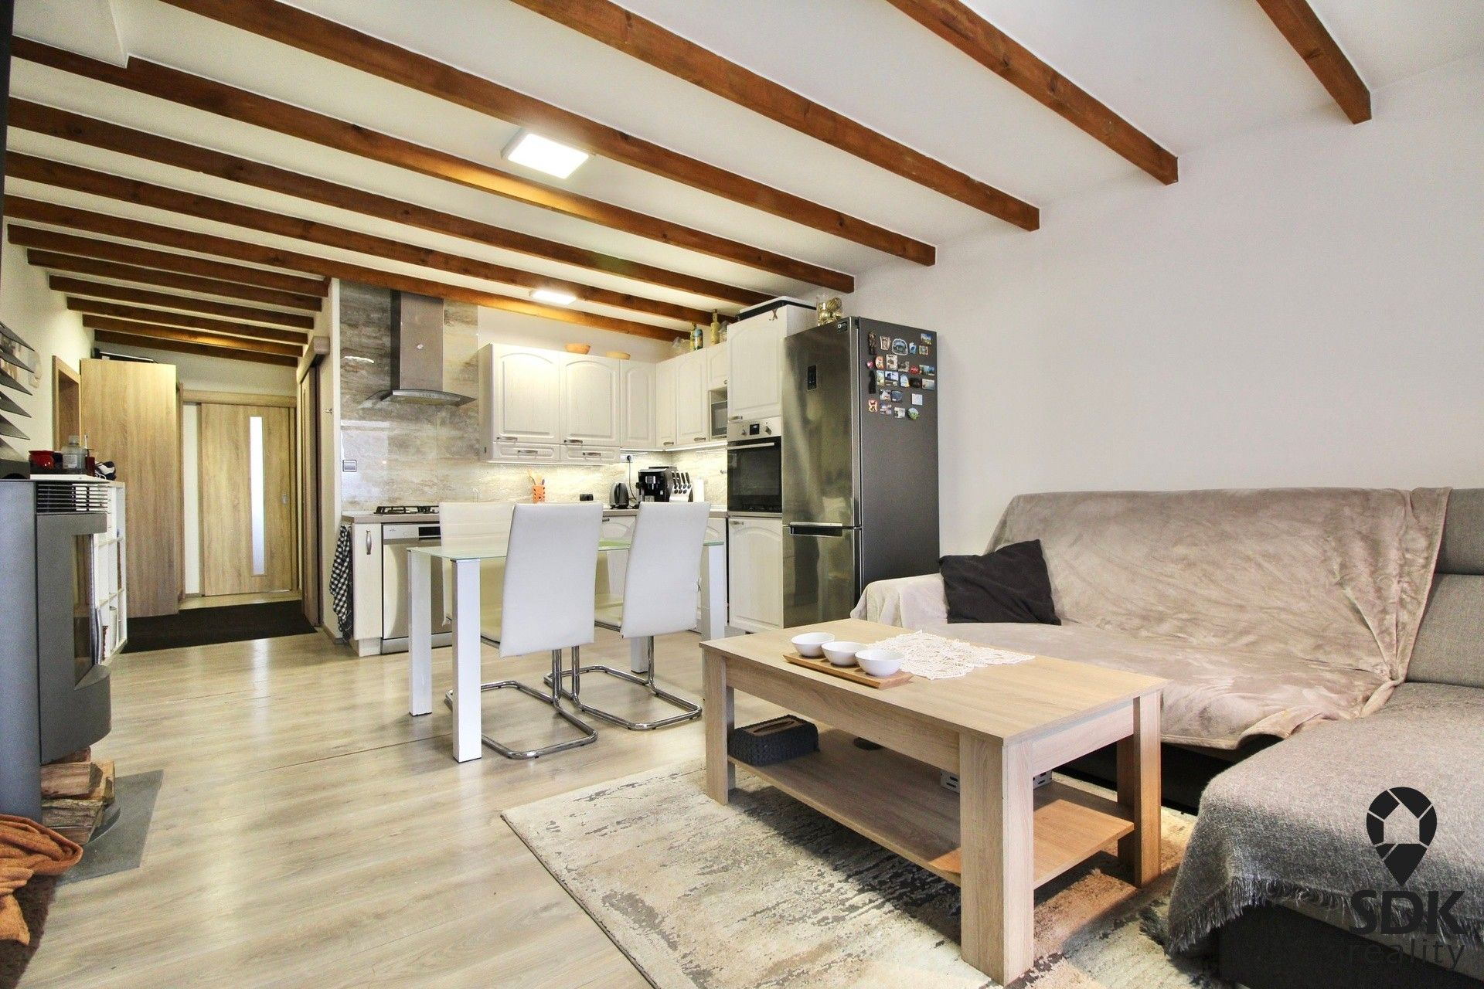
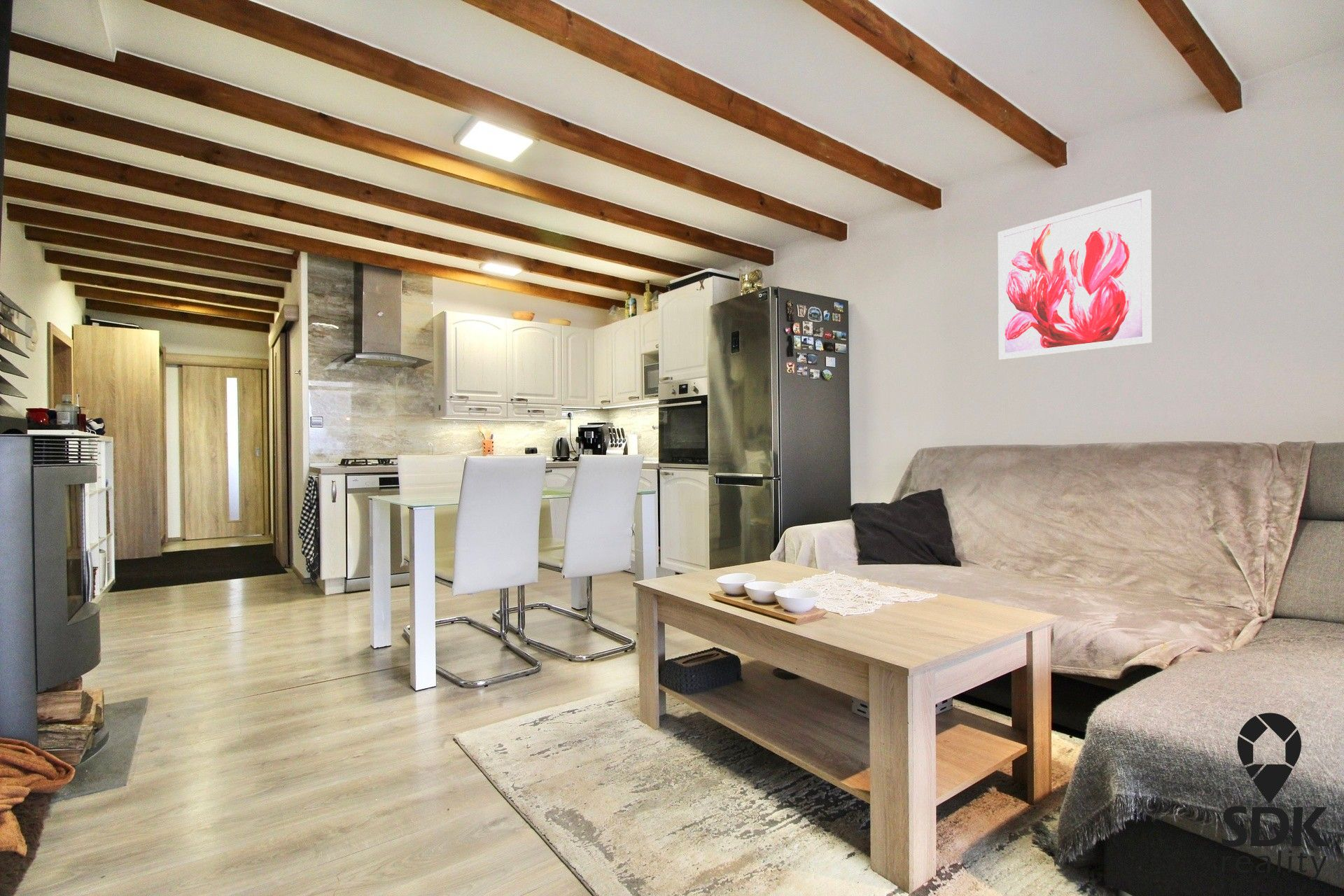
+ wall art (1068, 282)
